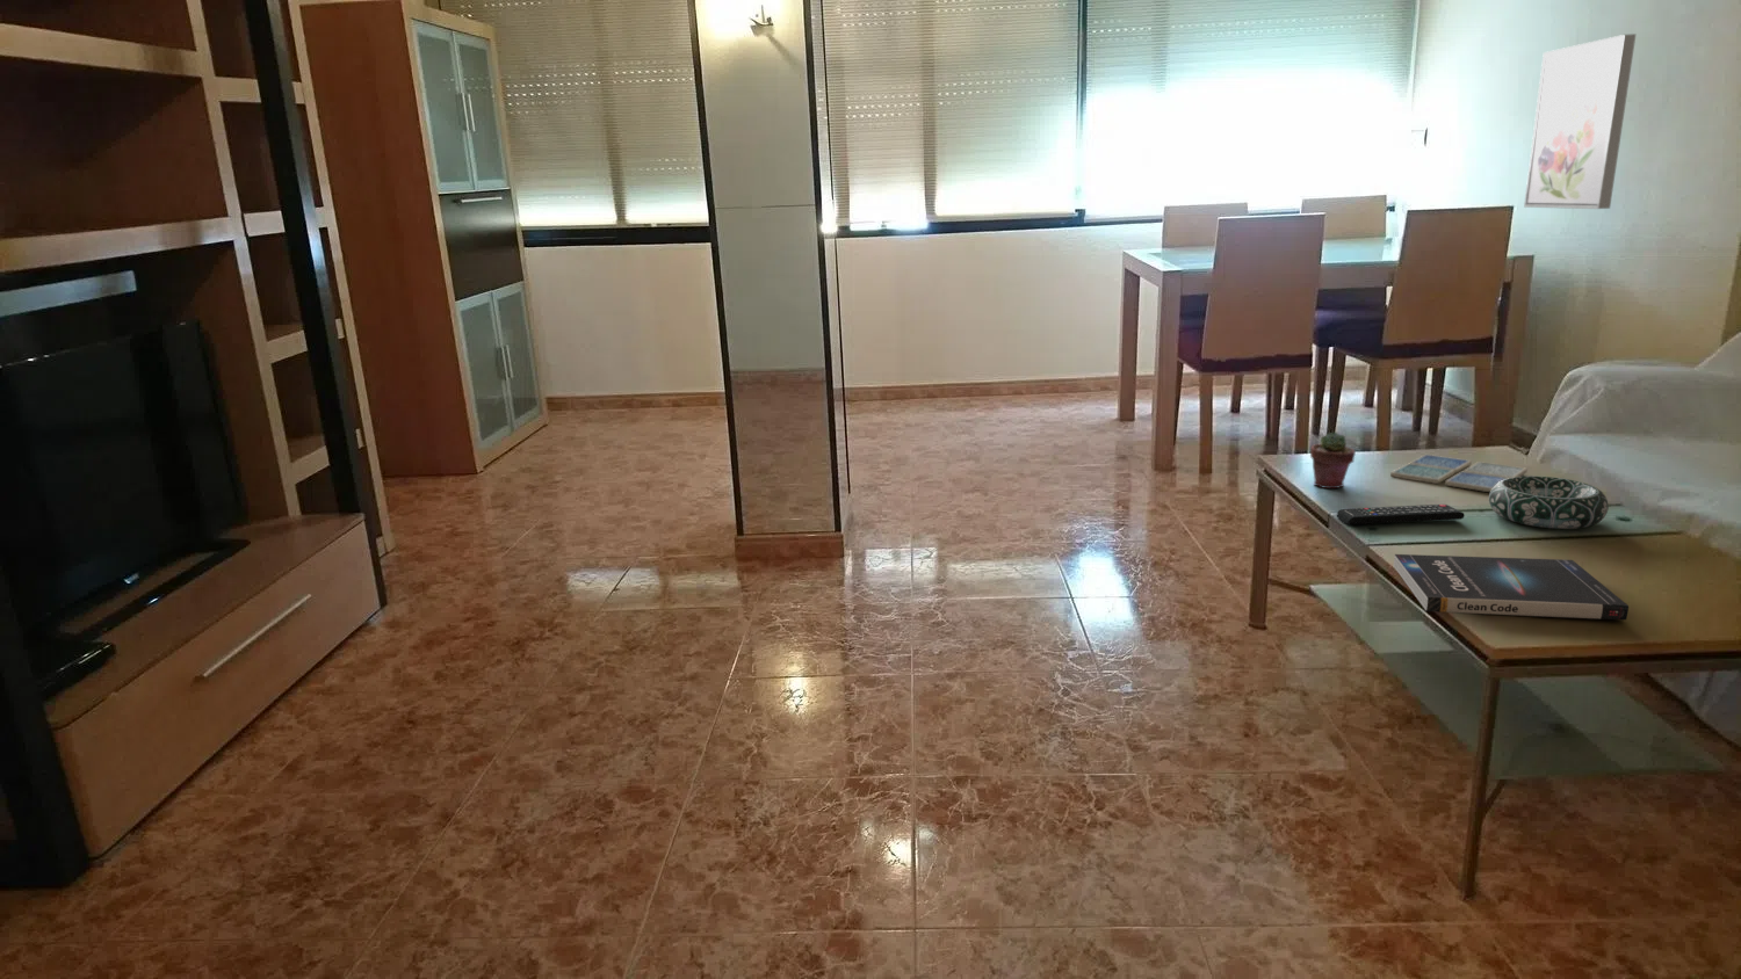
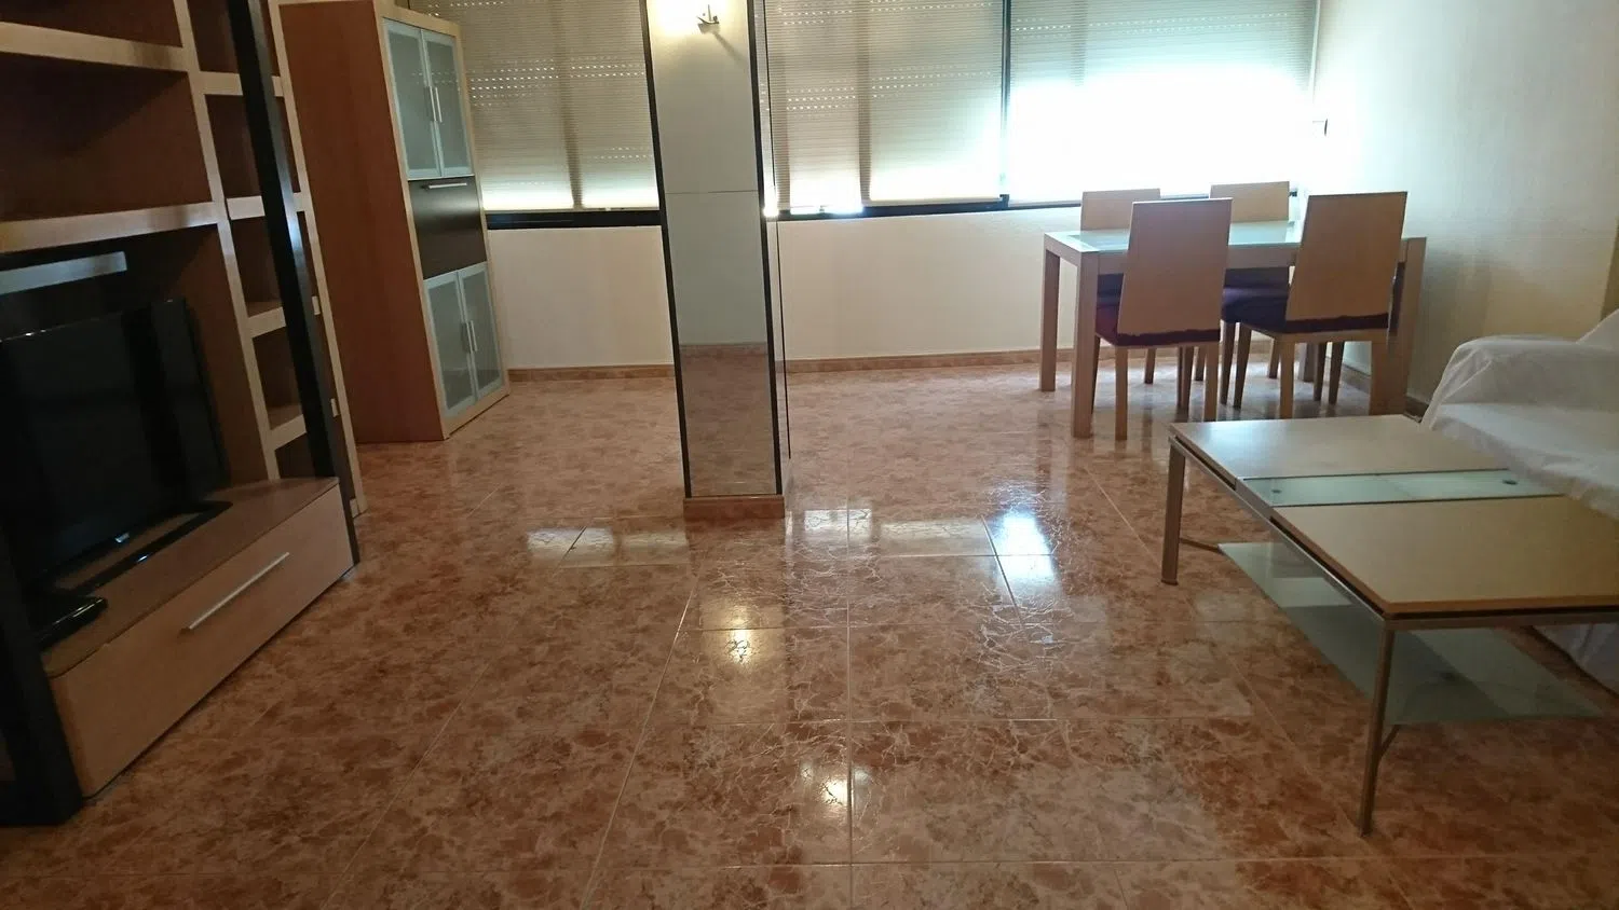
- wall art (1575, 127)
- decorative bowl (1546, 502)
- book (1502, 585)
- remote control (1400, 515)
- potted succulent (1331, 458)
- drink coaster (1458, 471)
